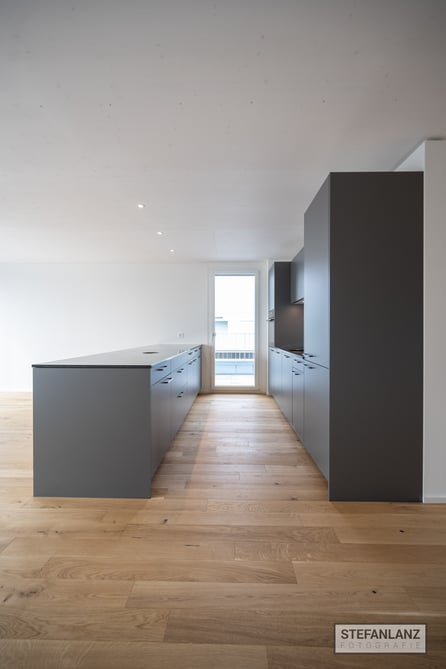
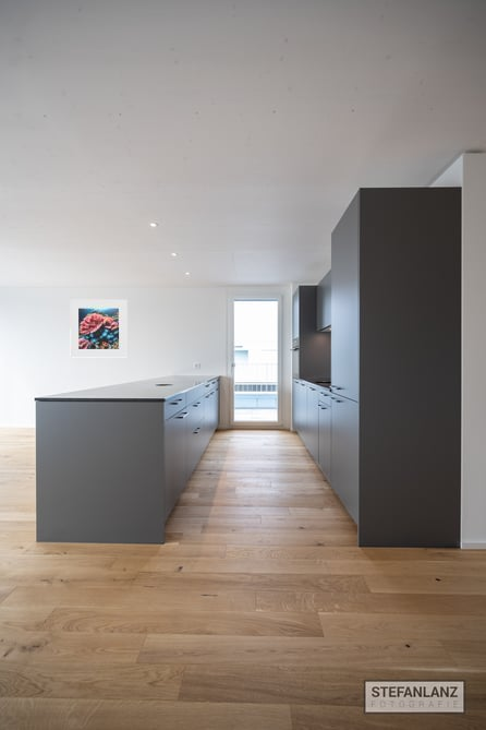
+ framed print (98, 328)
